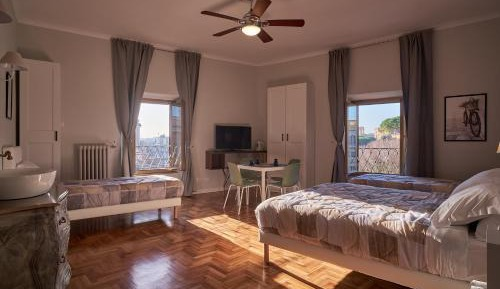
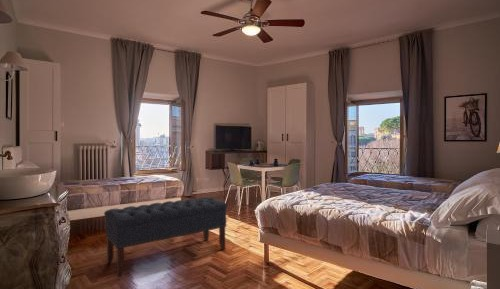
+ bench (169, 229)
